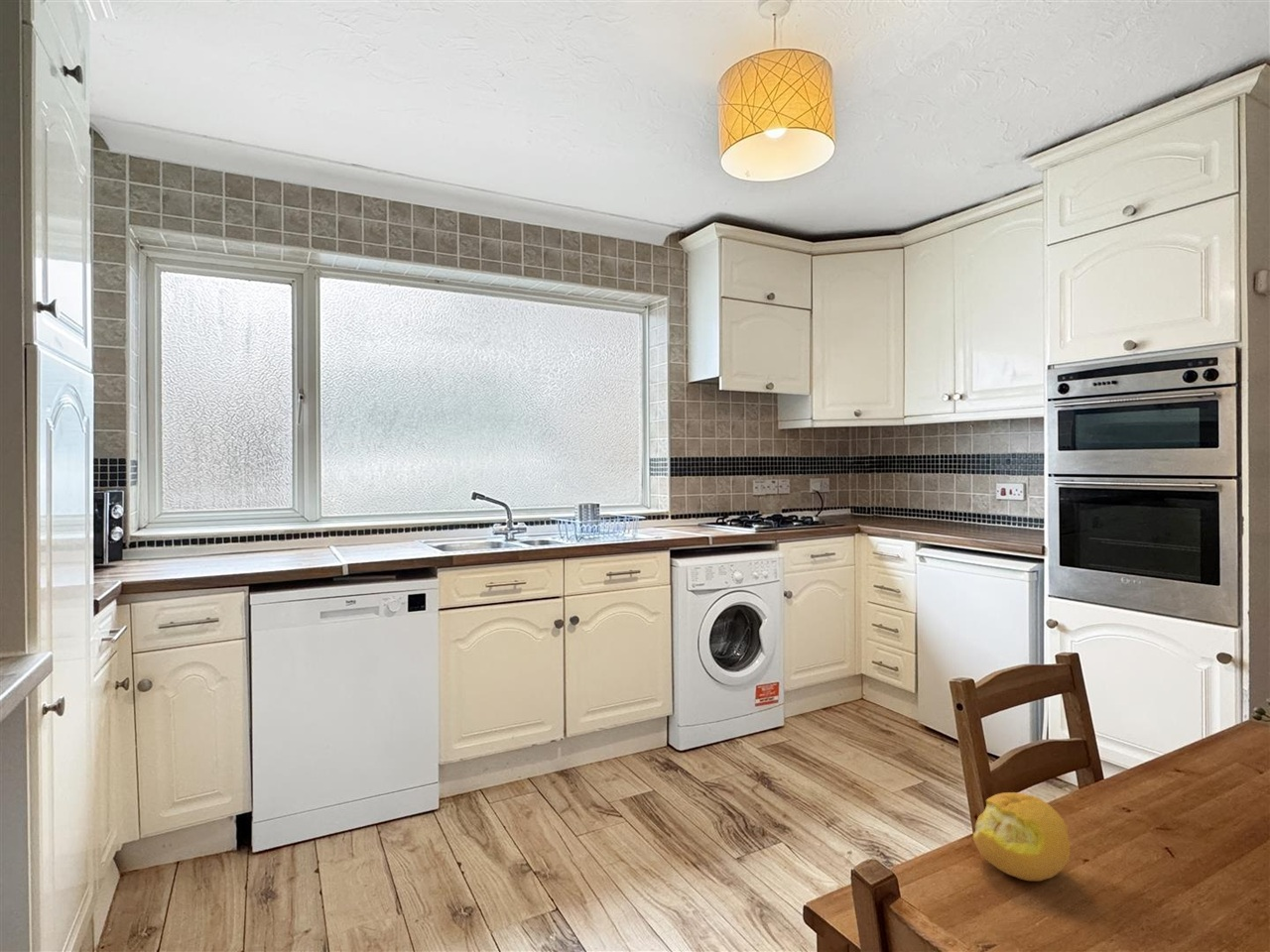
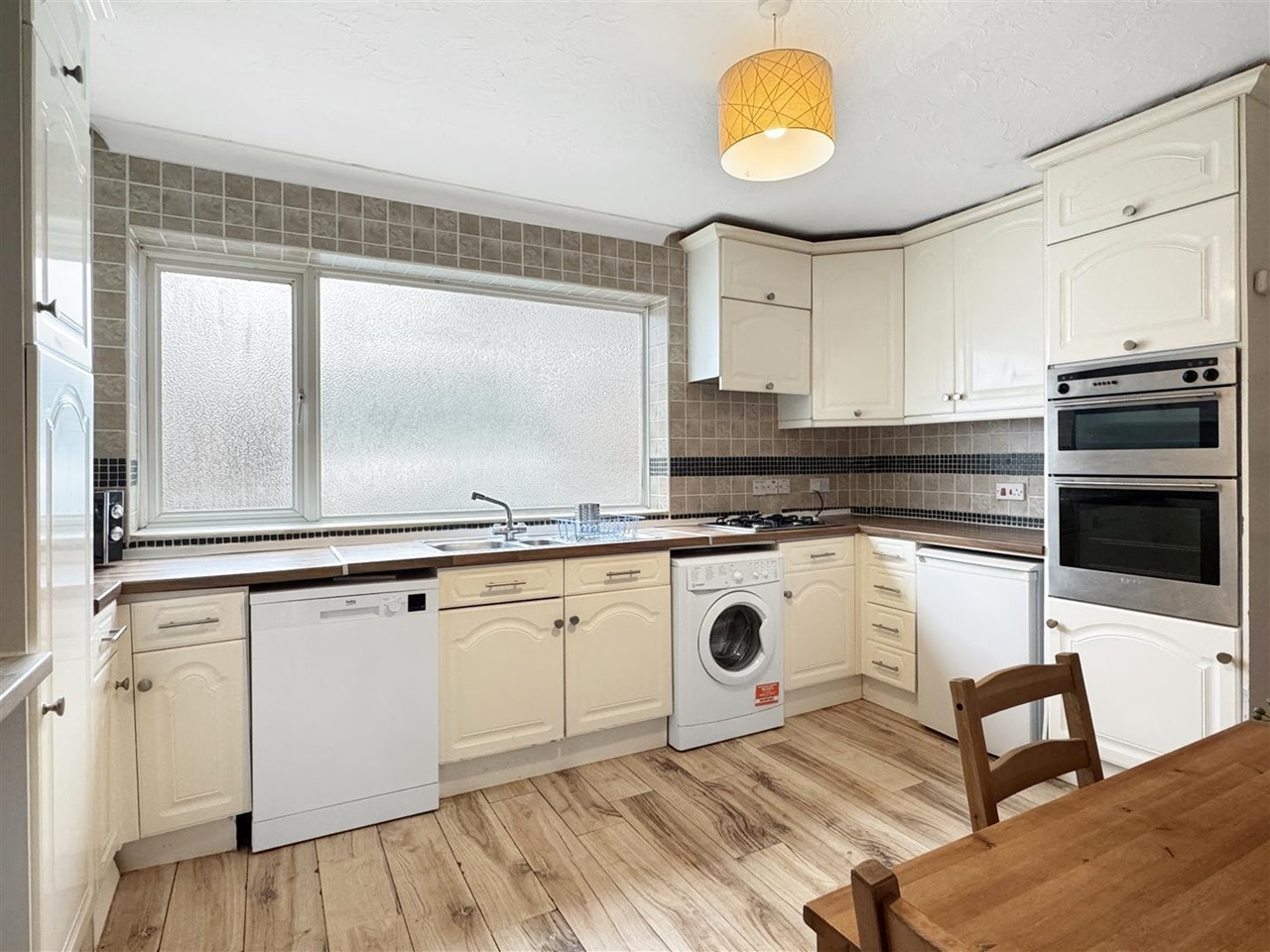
- fruit (1019, 833)
